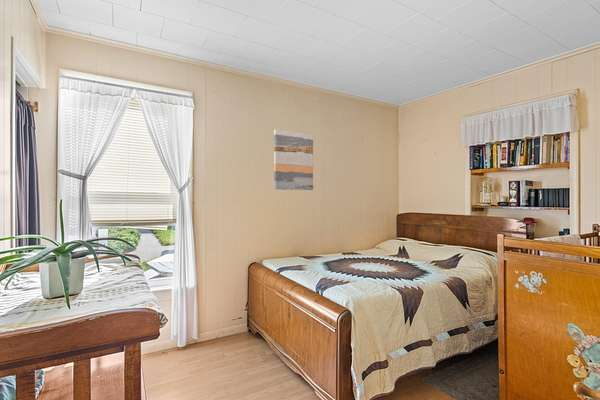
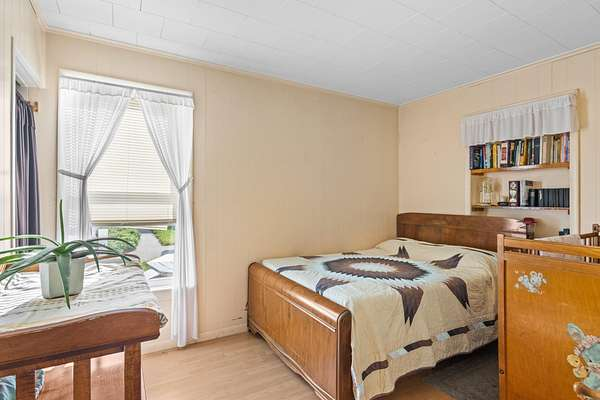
- wall art (294, 160)
